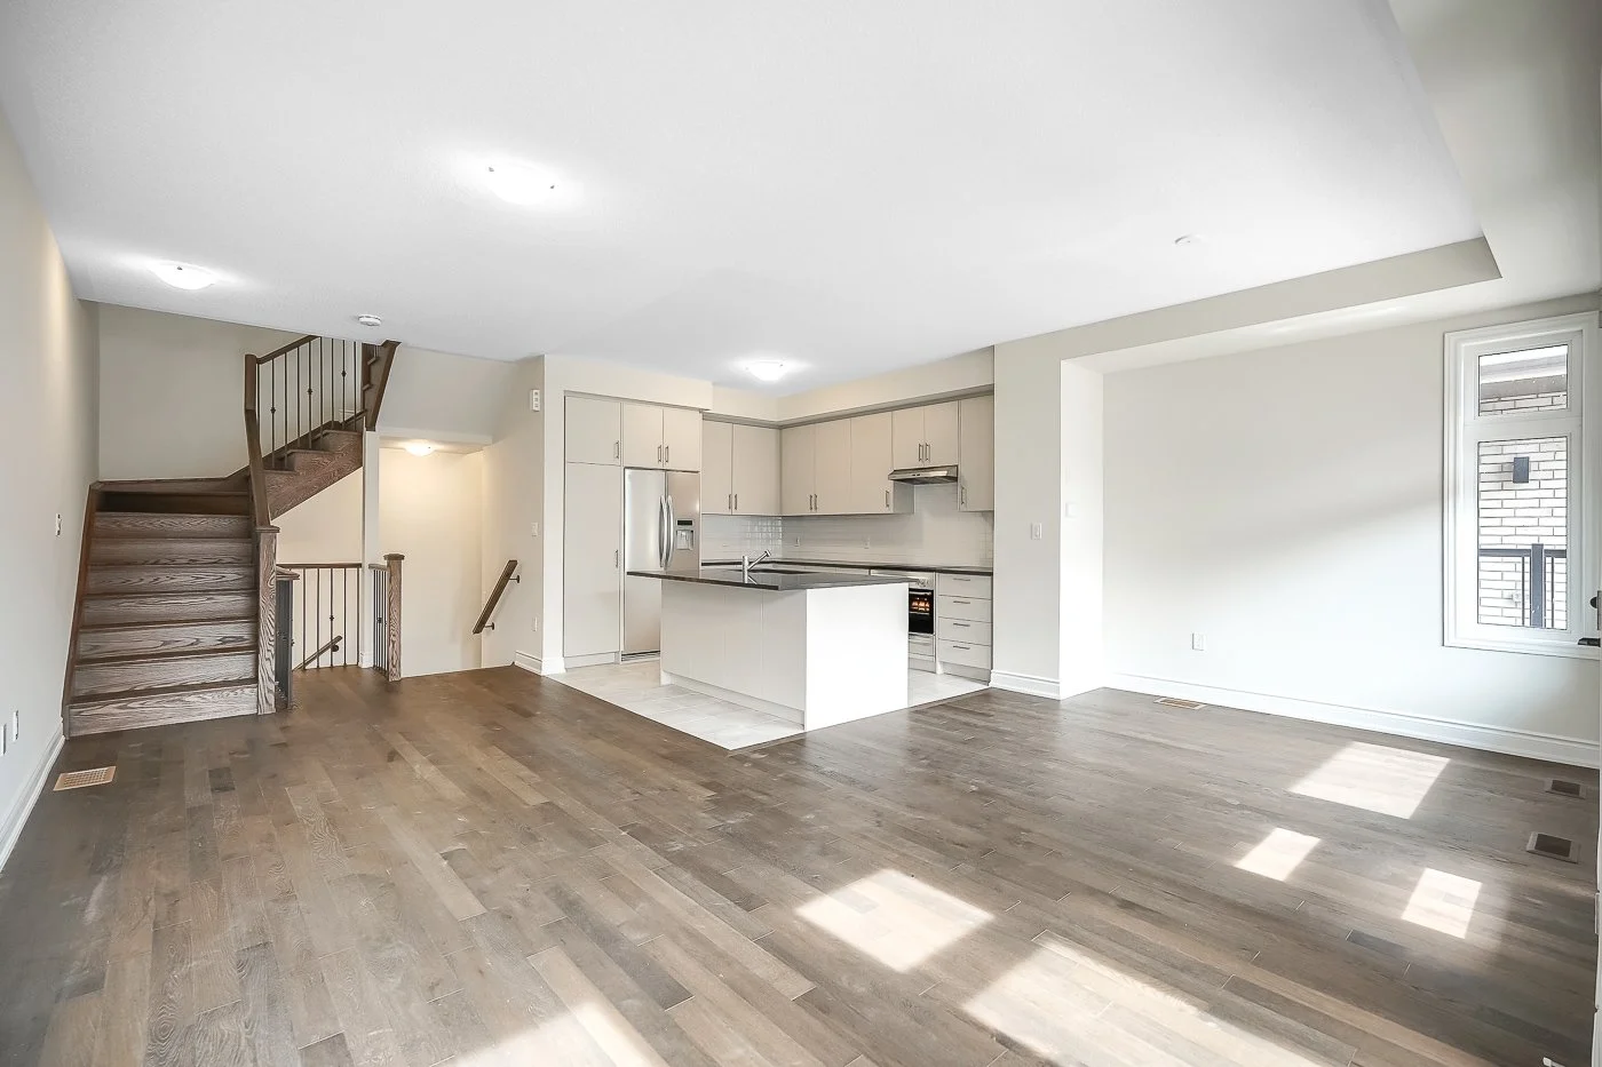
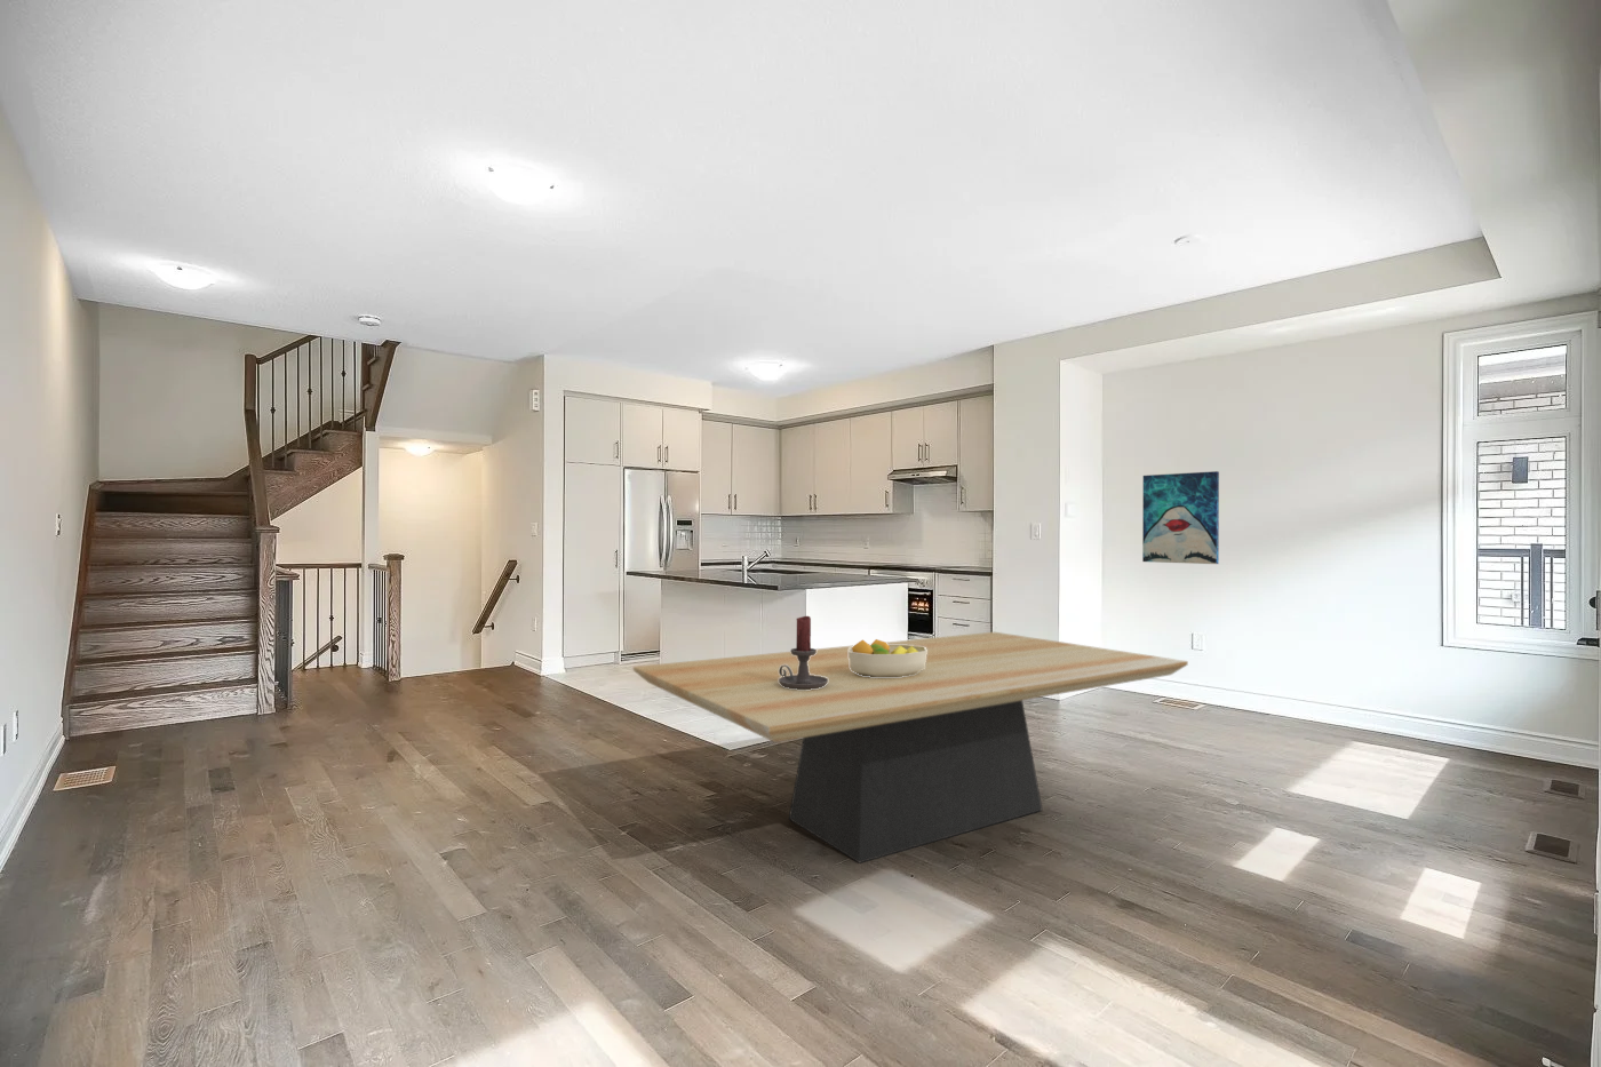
+ fruit bowl (888, 654)
+ dining table (917, 738)
+ wall art (1178, 518)
+ candle holder (799, 649)
